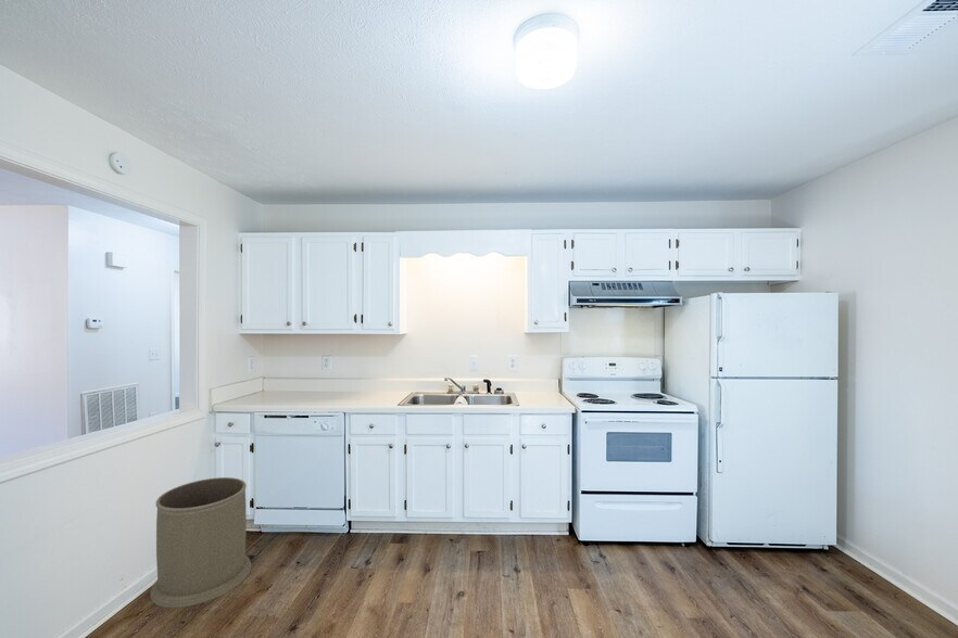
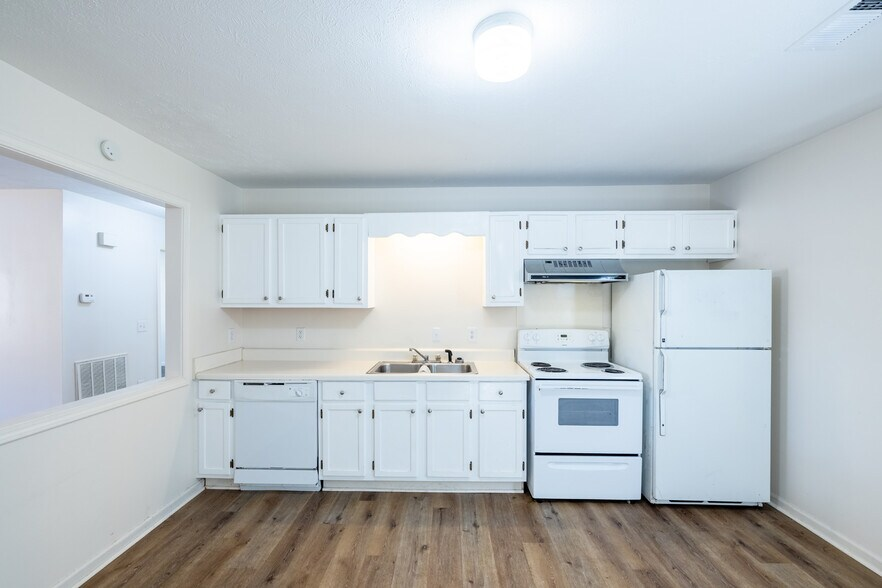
- trash can (203, 535)
